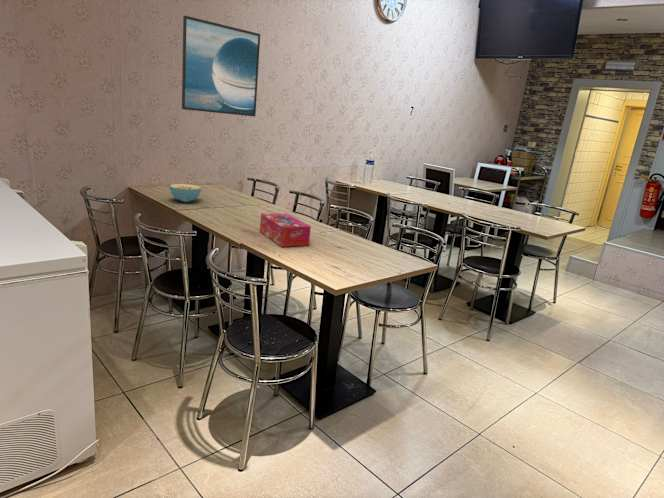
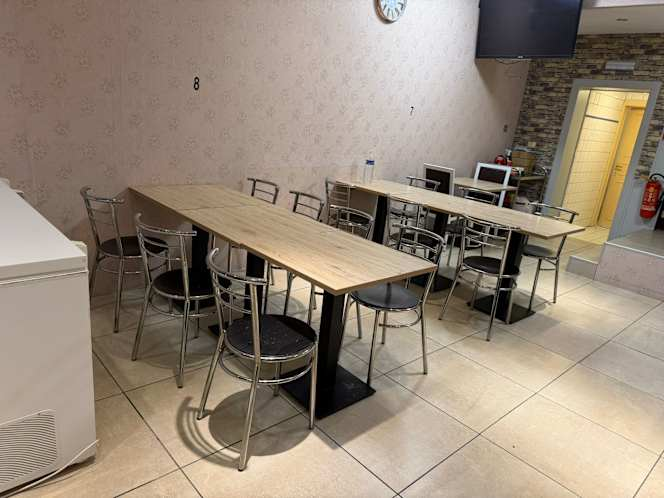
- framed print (222, 70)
- tissue box (284, 229)
- cereal bowl (185, 193)
